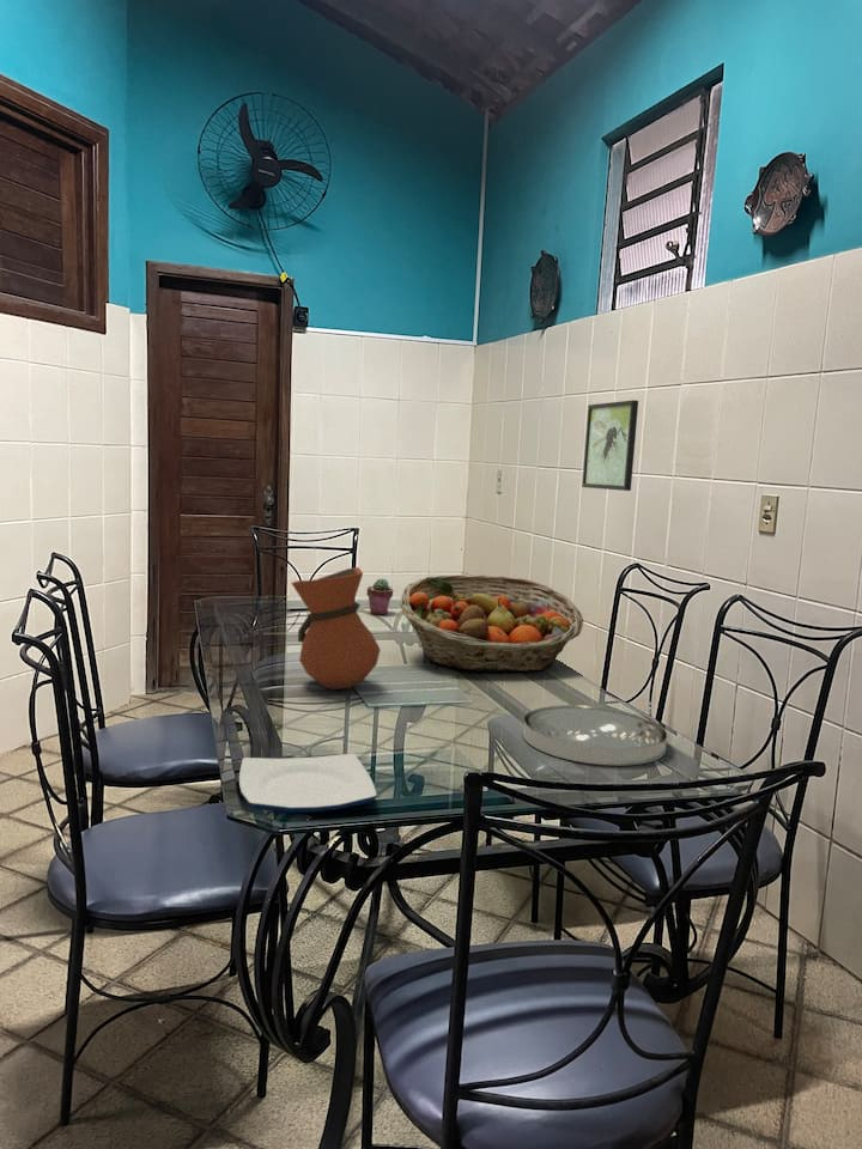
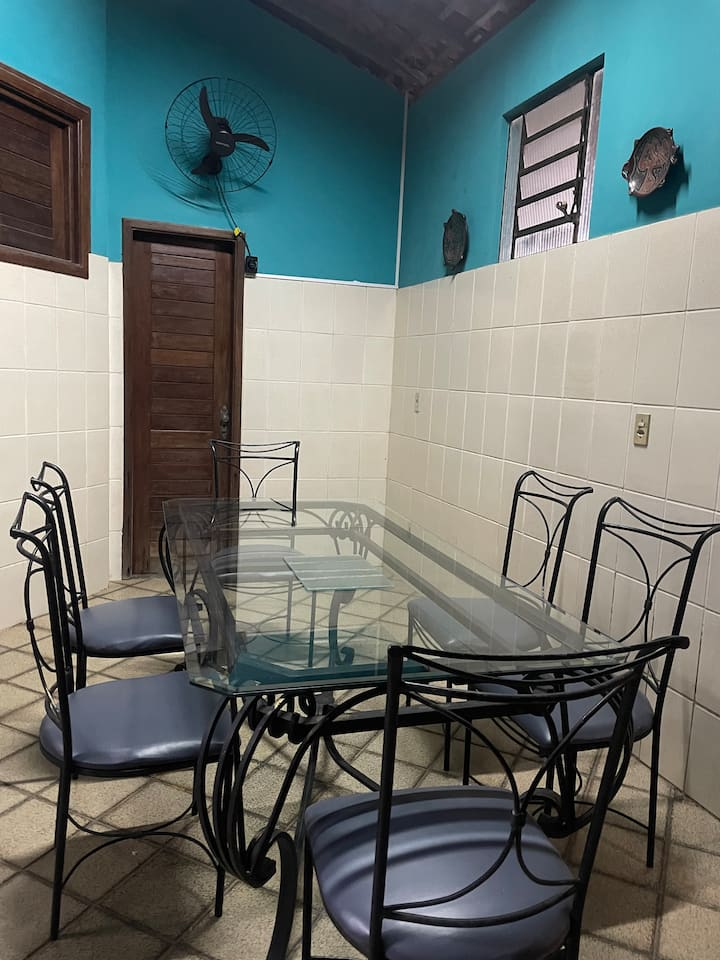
- plate (305, 784)
- vase (334, 627)
- potted succulent (380, 595)
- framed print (608, 445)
- fruit basket (490, 621)
- plate (594, 732)
